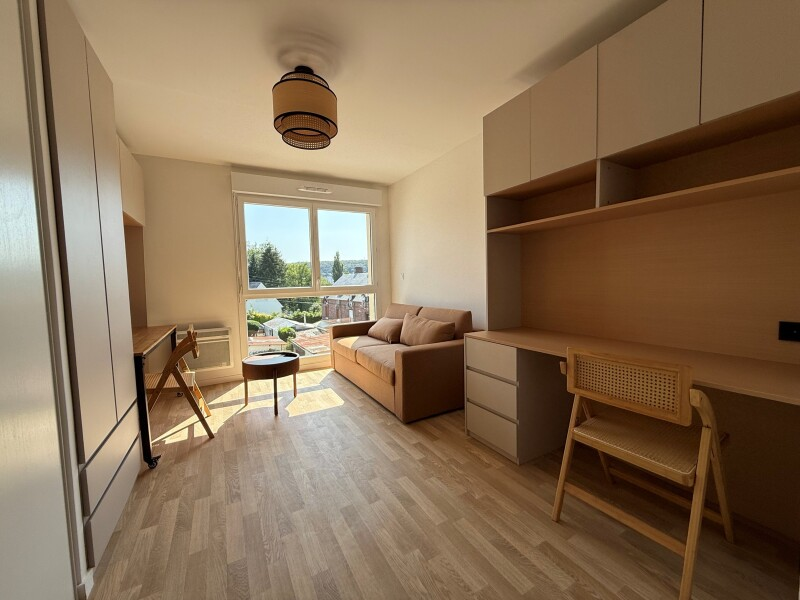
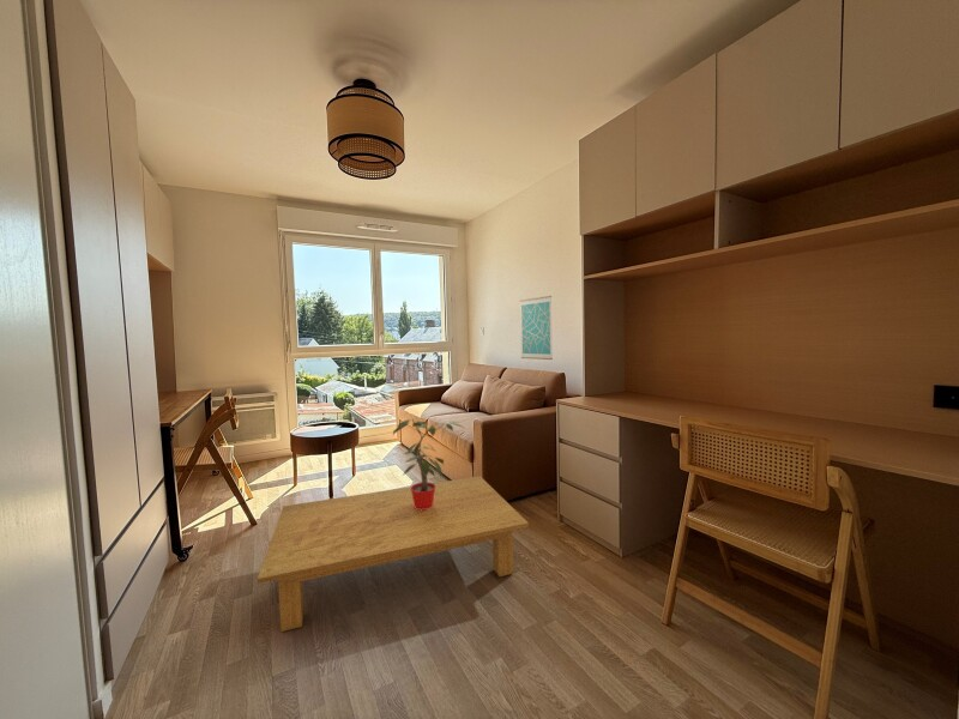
+ wall art (535, 328)
+ coffee table (398, 539)
+ potted plant (424, 460)
